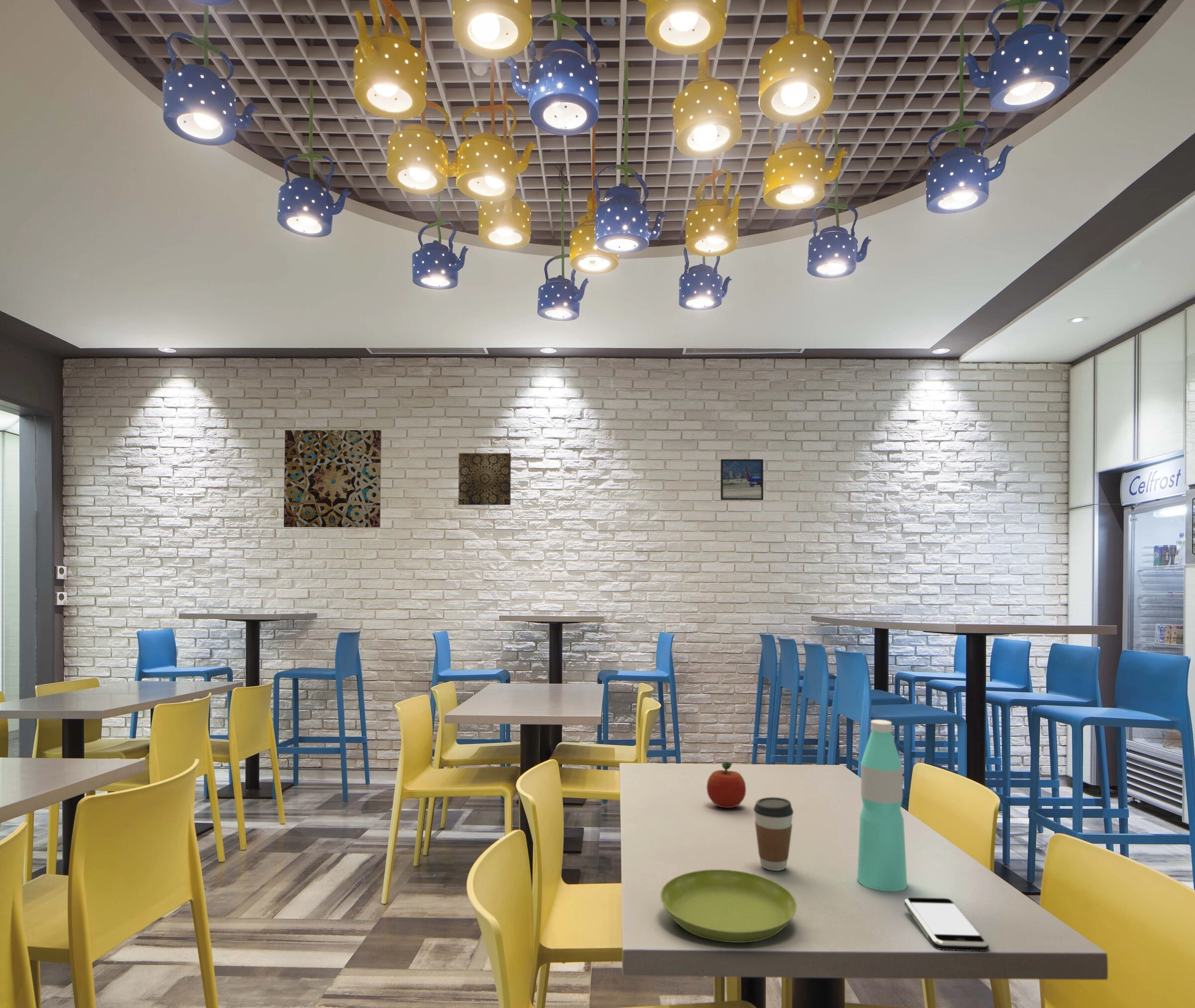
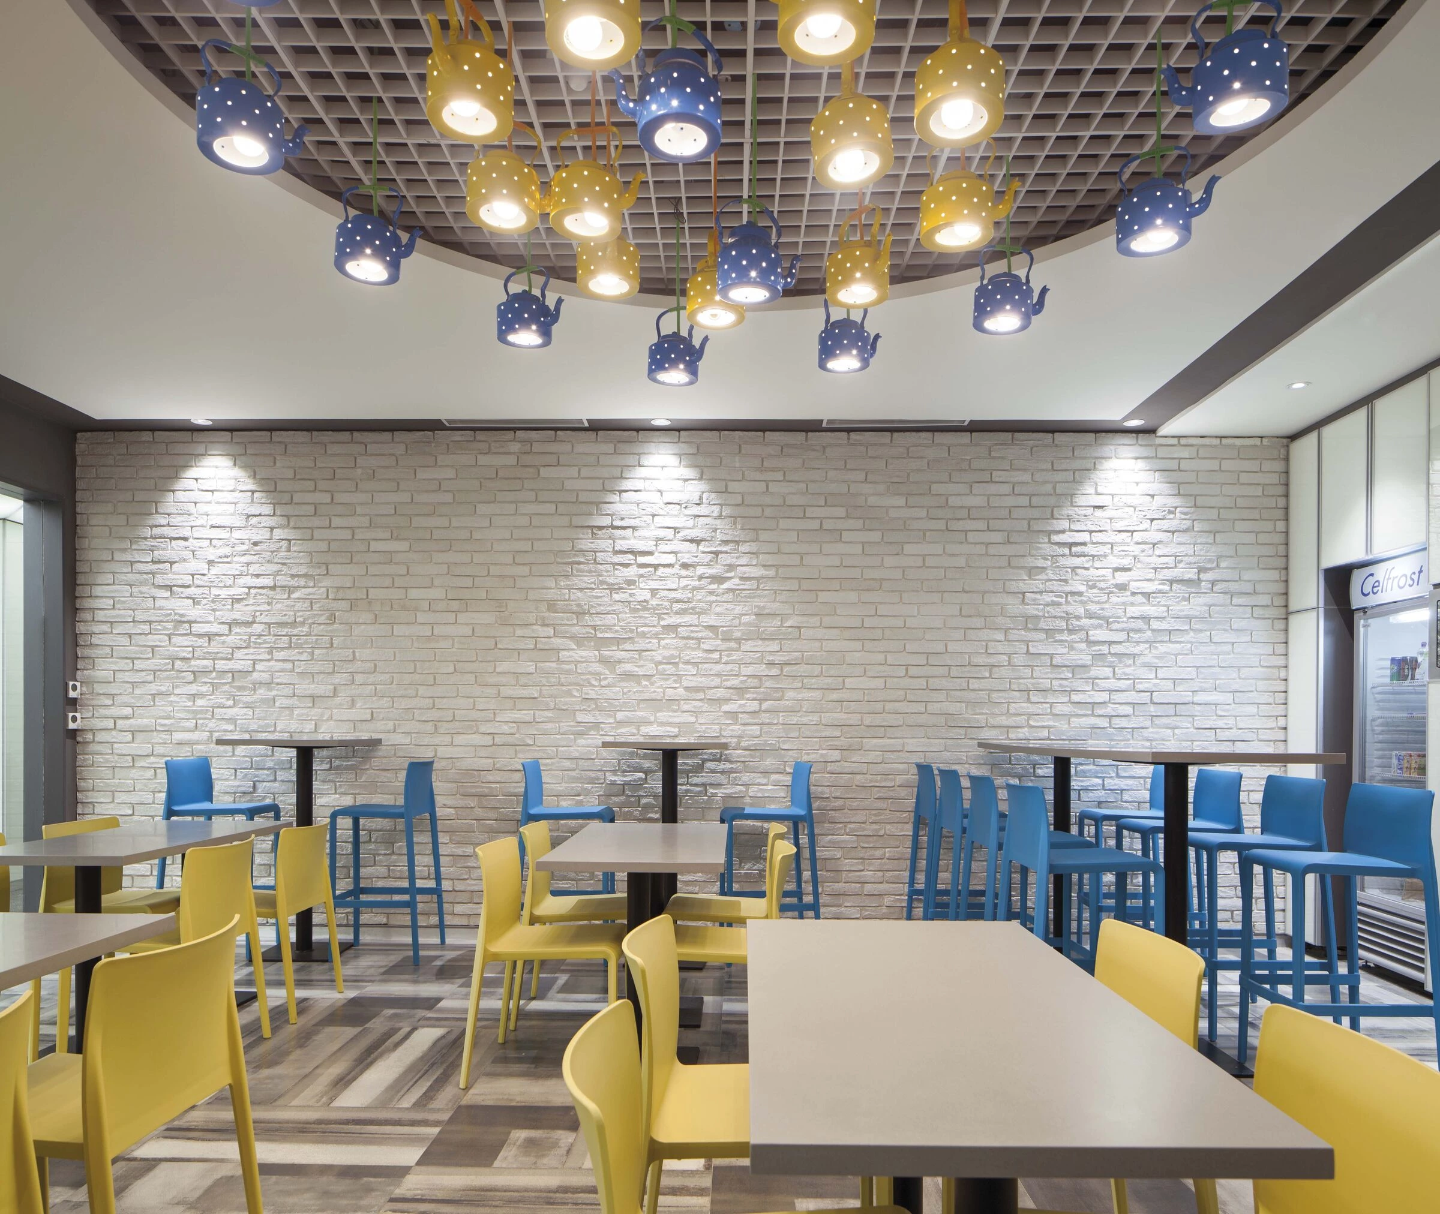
- smartphone (944, 923)
- wall art (484, 479)
- wall art (333, 479)
- fruit (726, 784)
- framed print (742, 480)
- water bottle (881, 801)
- saucer (727, 907)
- coffee cup (773, 834)
